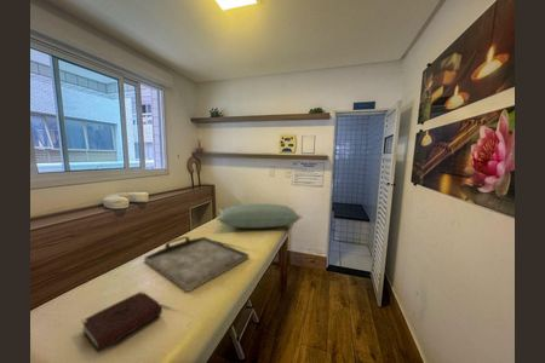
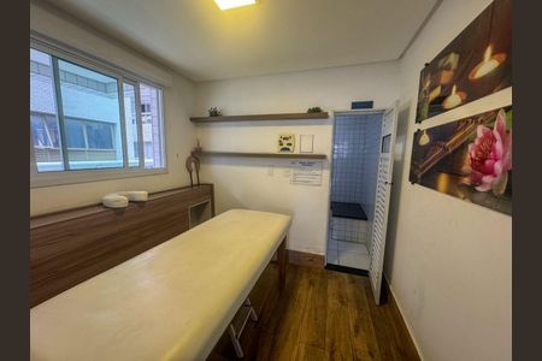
- book (124, 317)
- serving tray (197, 253)
- pillow (258, 214)
